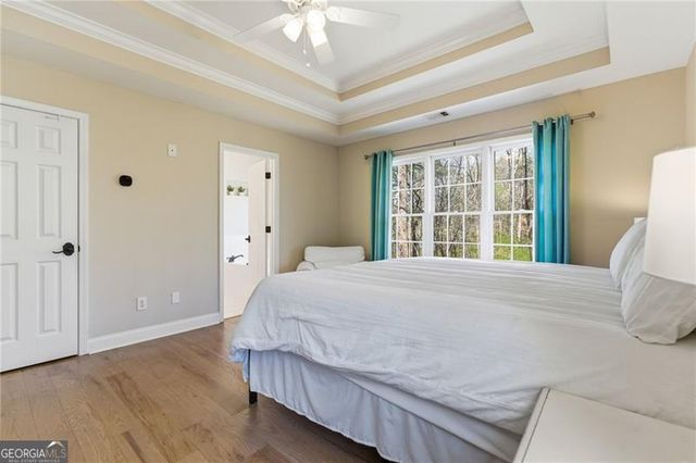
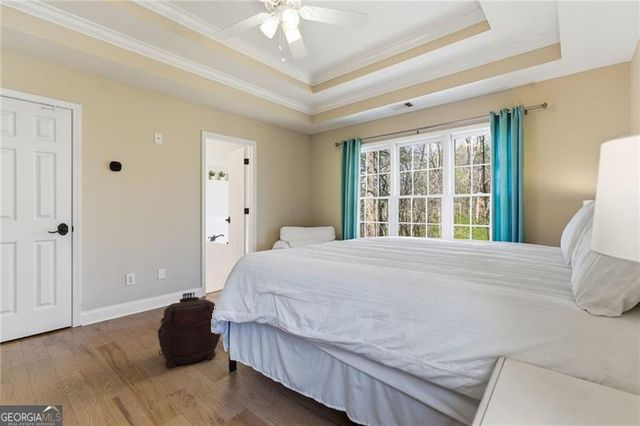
+ backpack (190, 327)
